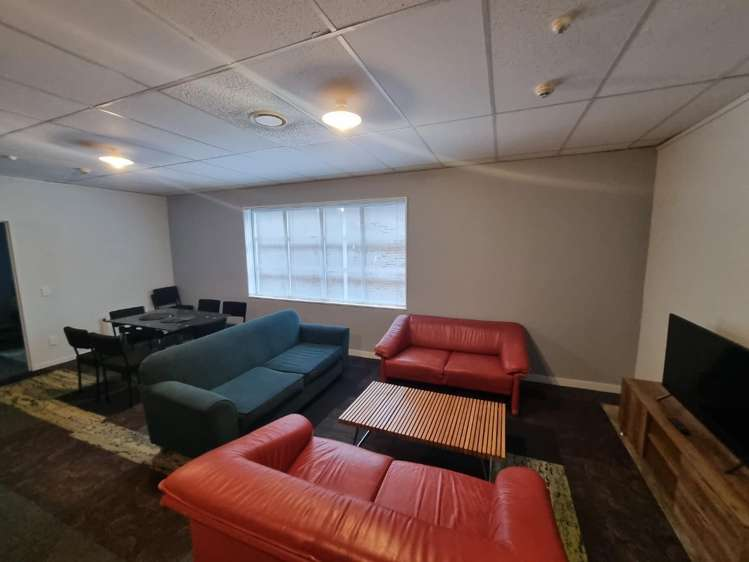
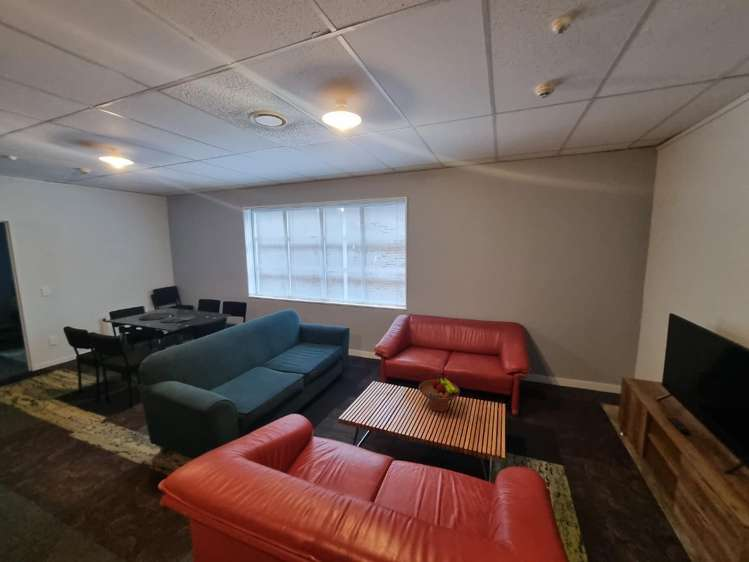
+ fruit bowl (438, 394)
